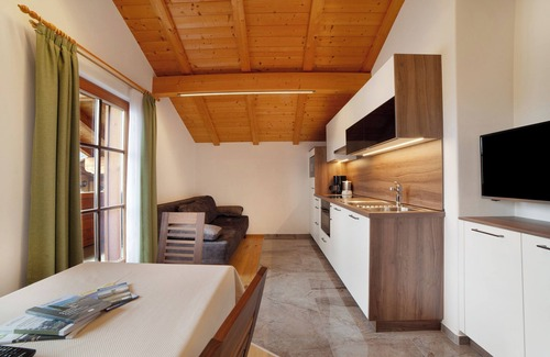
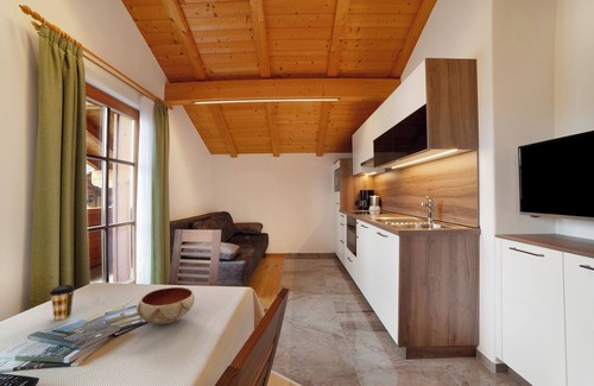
+ bowl (166, 308)
+ coffee cup (62, 302)
